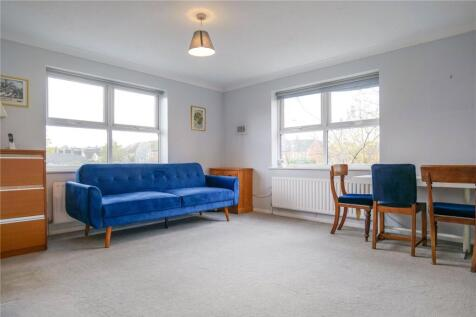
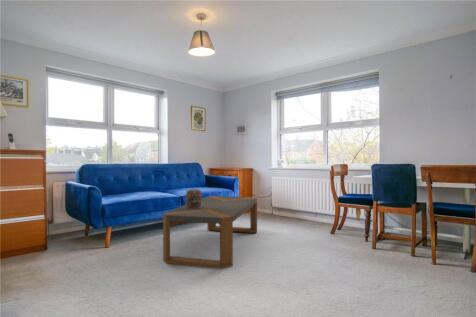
+ decorative container (193, 198)
+ coffee table (217, 223)
